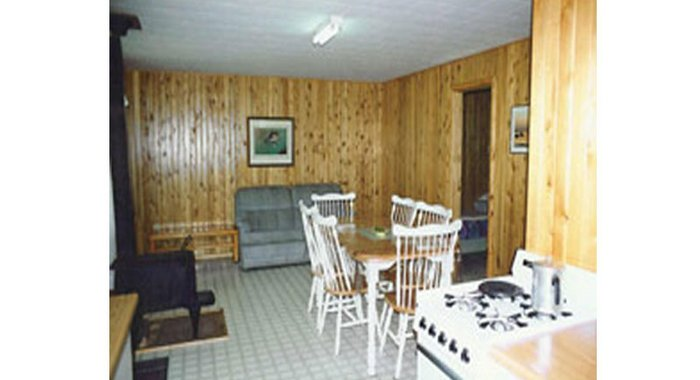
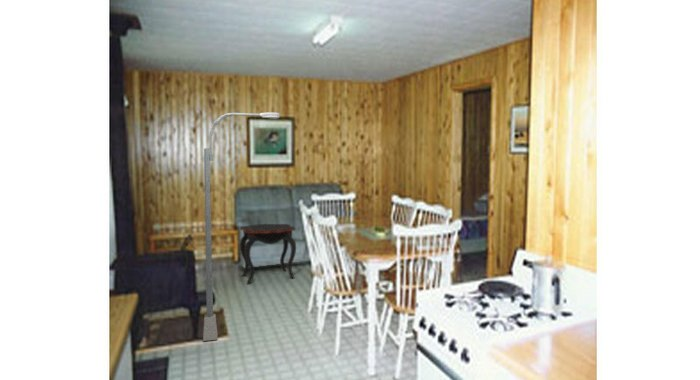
+ side table (267, 243)
+ floor lamp (210, 224)
